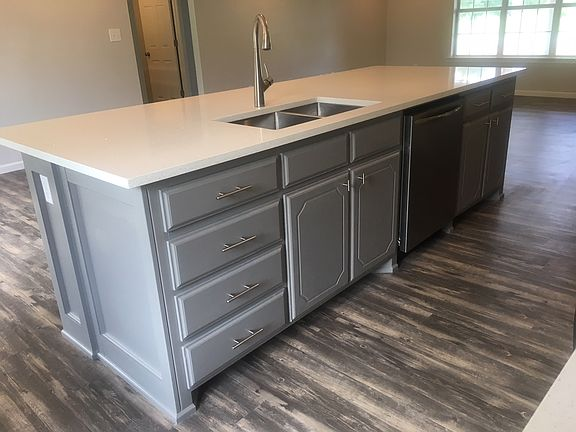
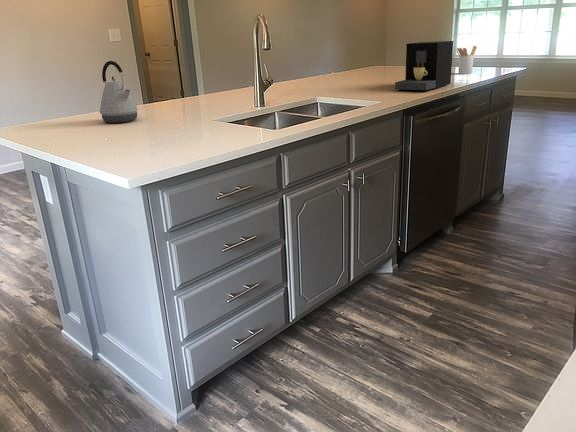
+ coffee maker (424, 65)
+ kettle (116, 91)
+ utensil holder (464, 60)
